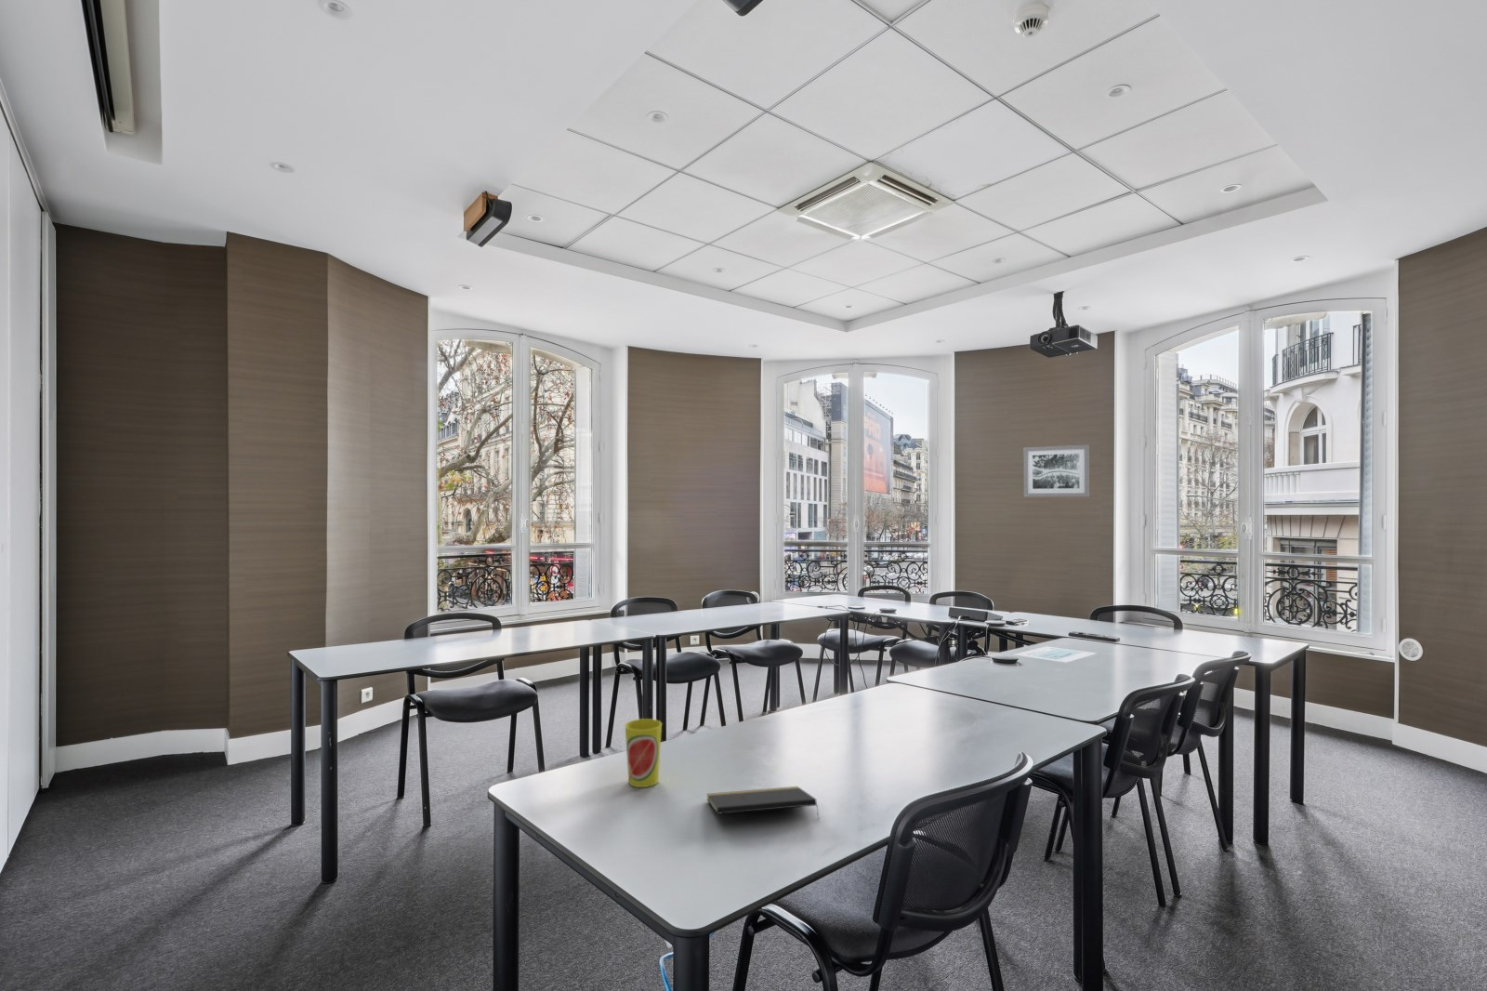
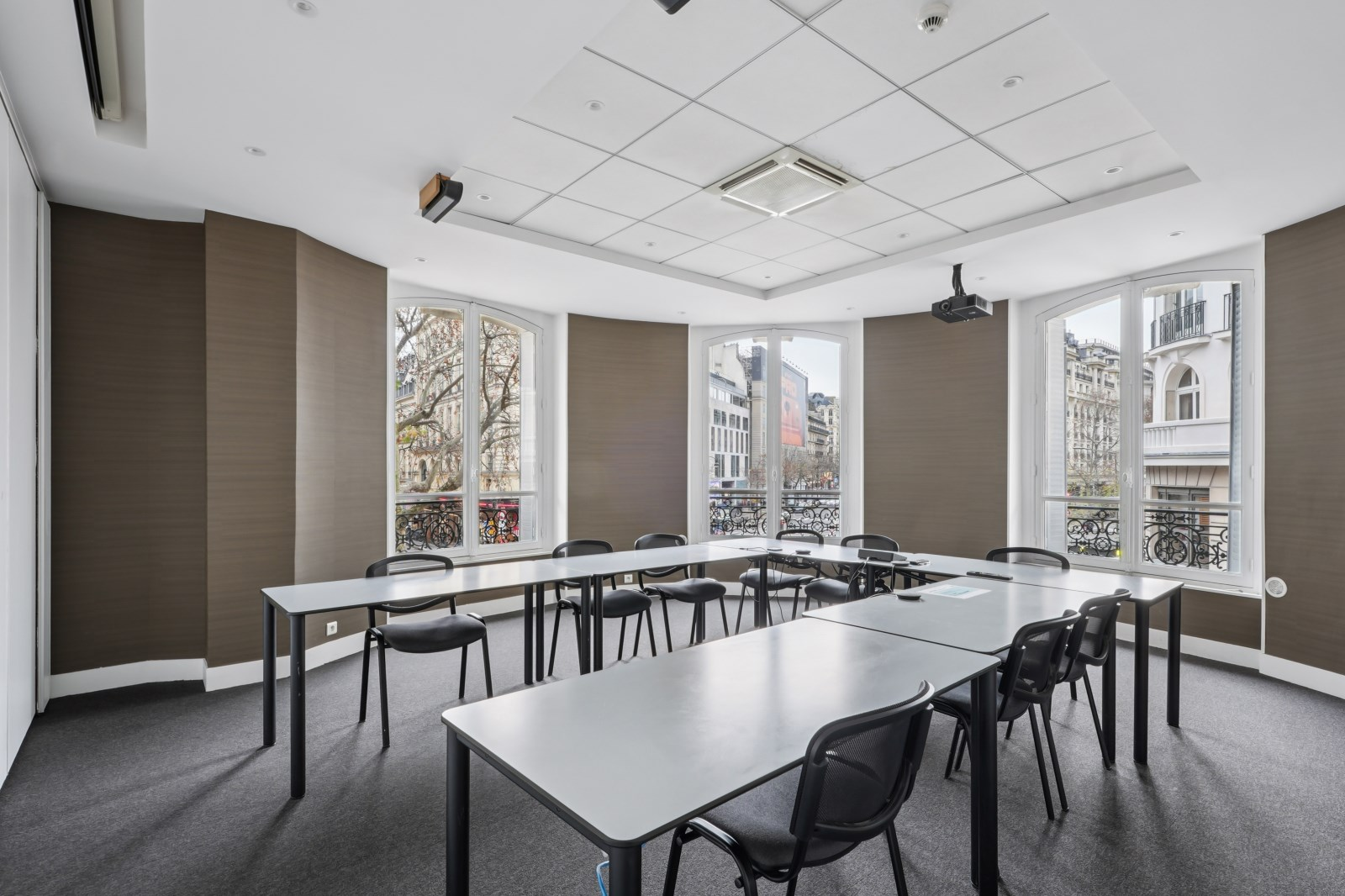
- cup (643, 752)
- notepad (760, 800)
- wall art (1055, 471)
